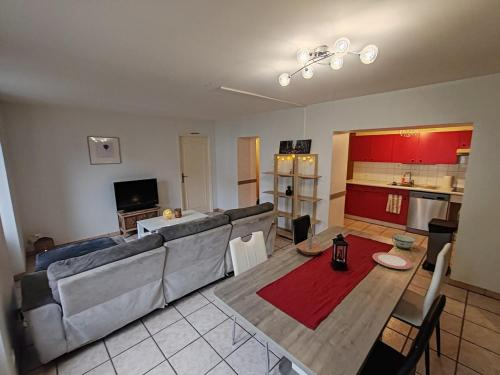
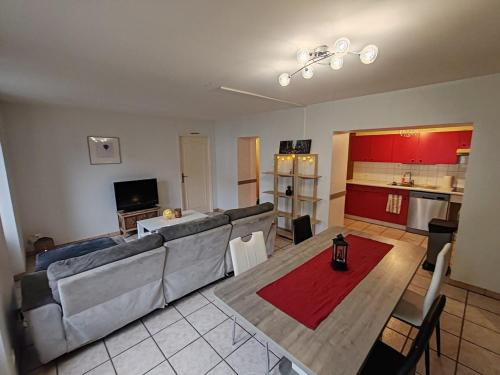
- plate (391, 260)
- bowl (403, 242)
- candle holder (309, 238)
